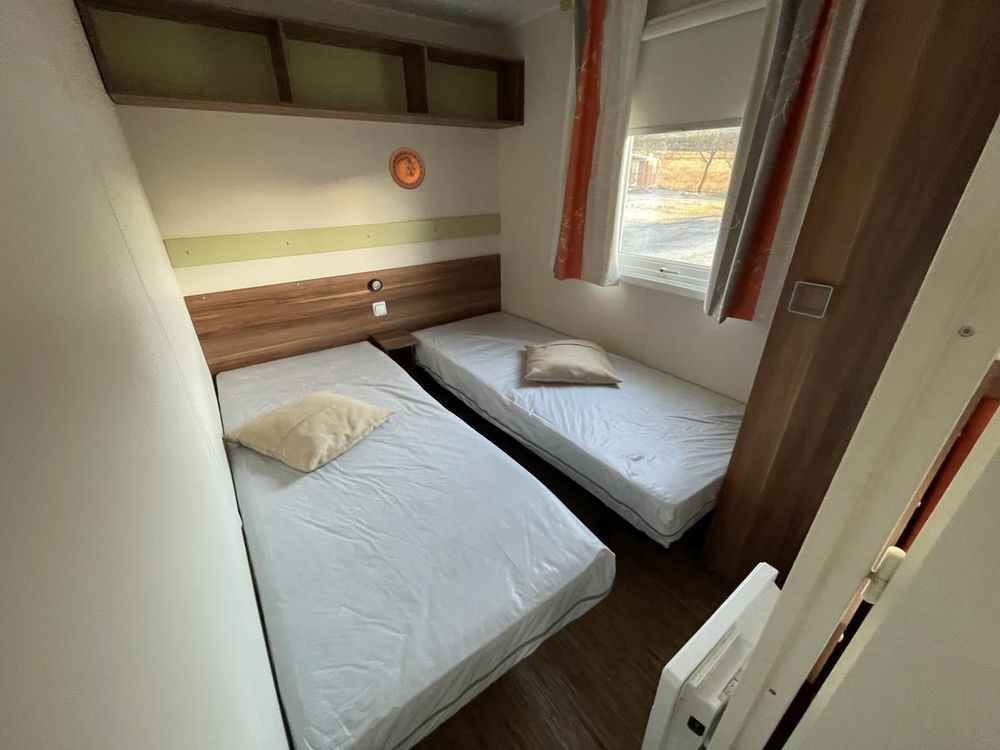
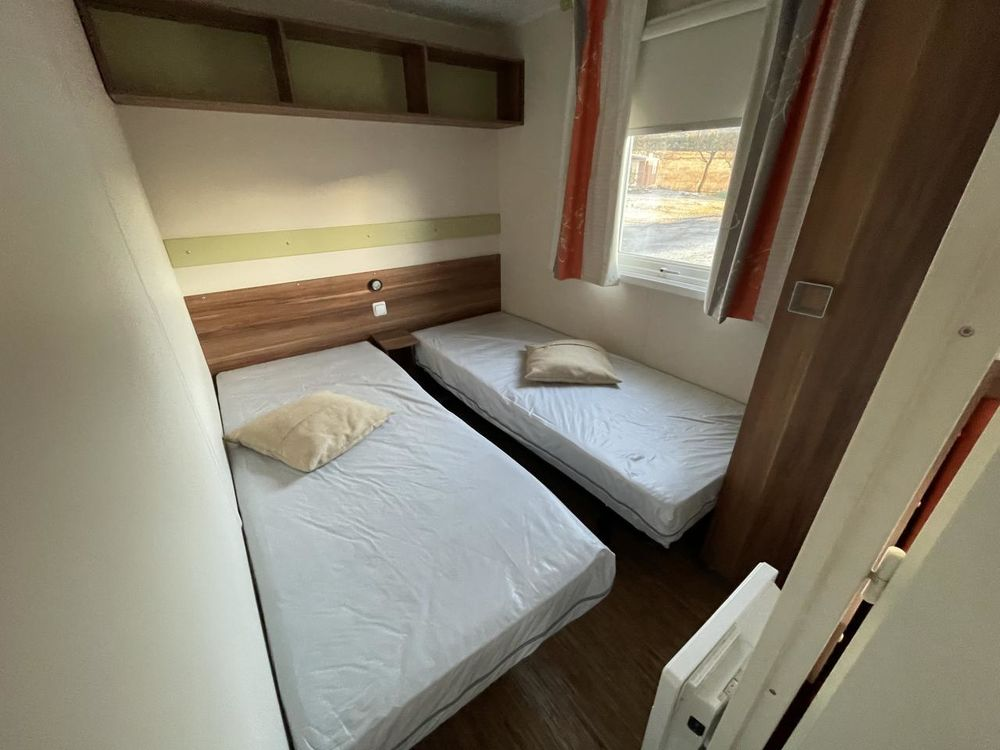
- decorative plate (407, 168)
